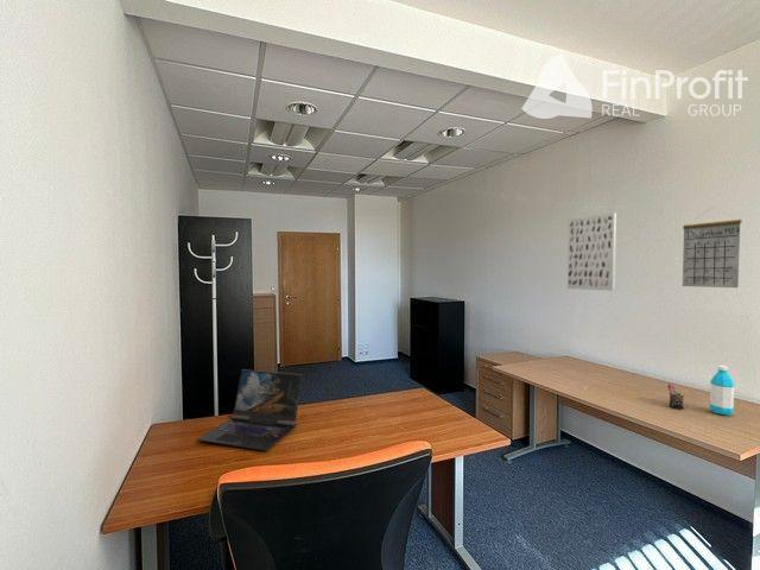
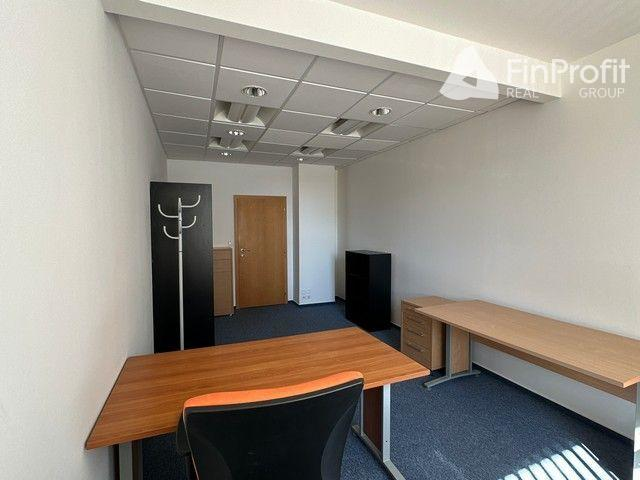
- pen holder (674, 395)
- water bottle (722, 390)
- wall art (590, 253)
- laptop (253, 406)
- calendar (710, 247)
